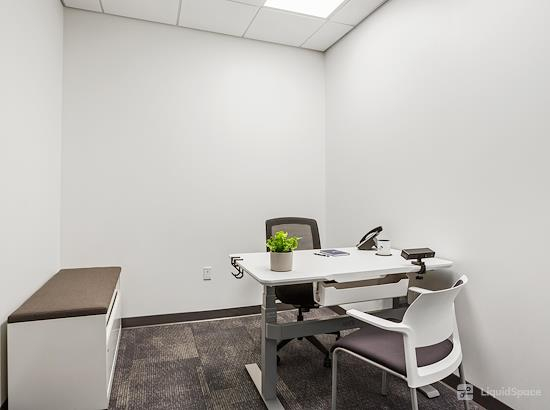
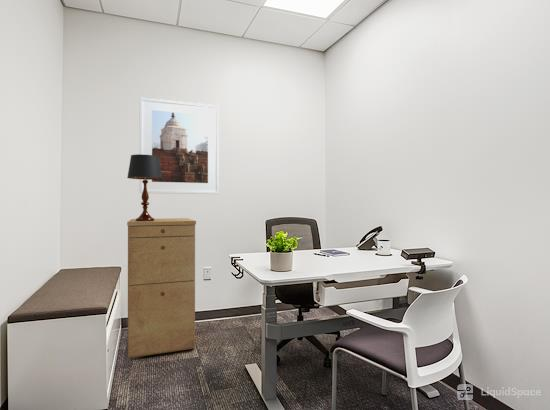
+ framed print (180, 147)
+ table lamp (145, 188)
+ filing cabinet (161, 279)
